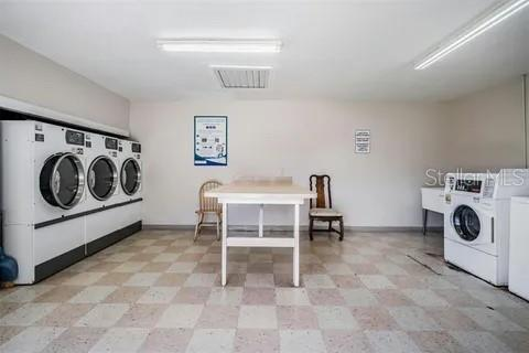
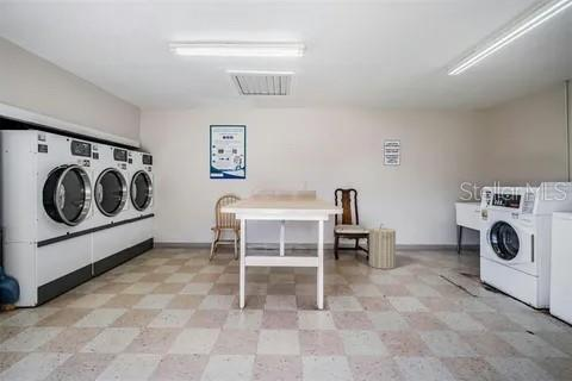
+ laundry hamper (381, 244)
